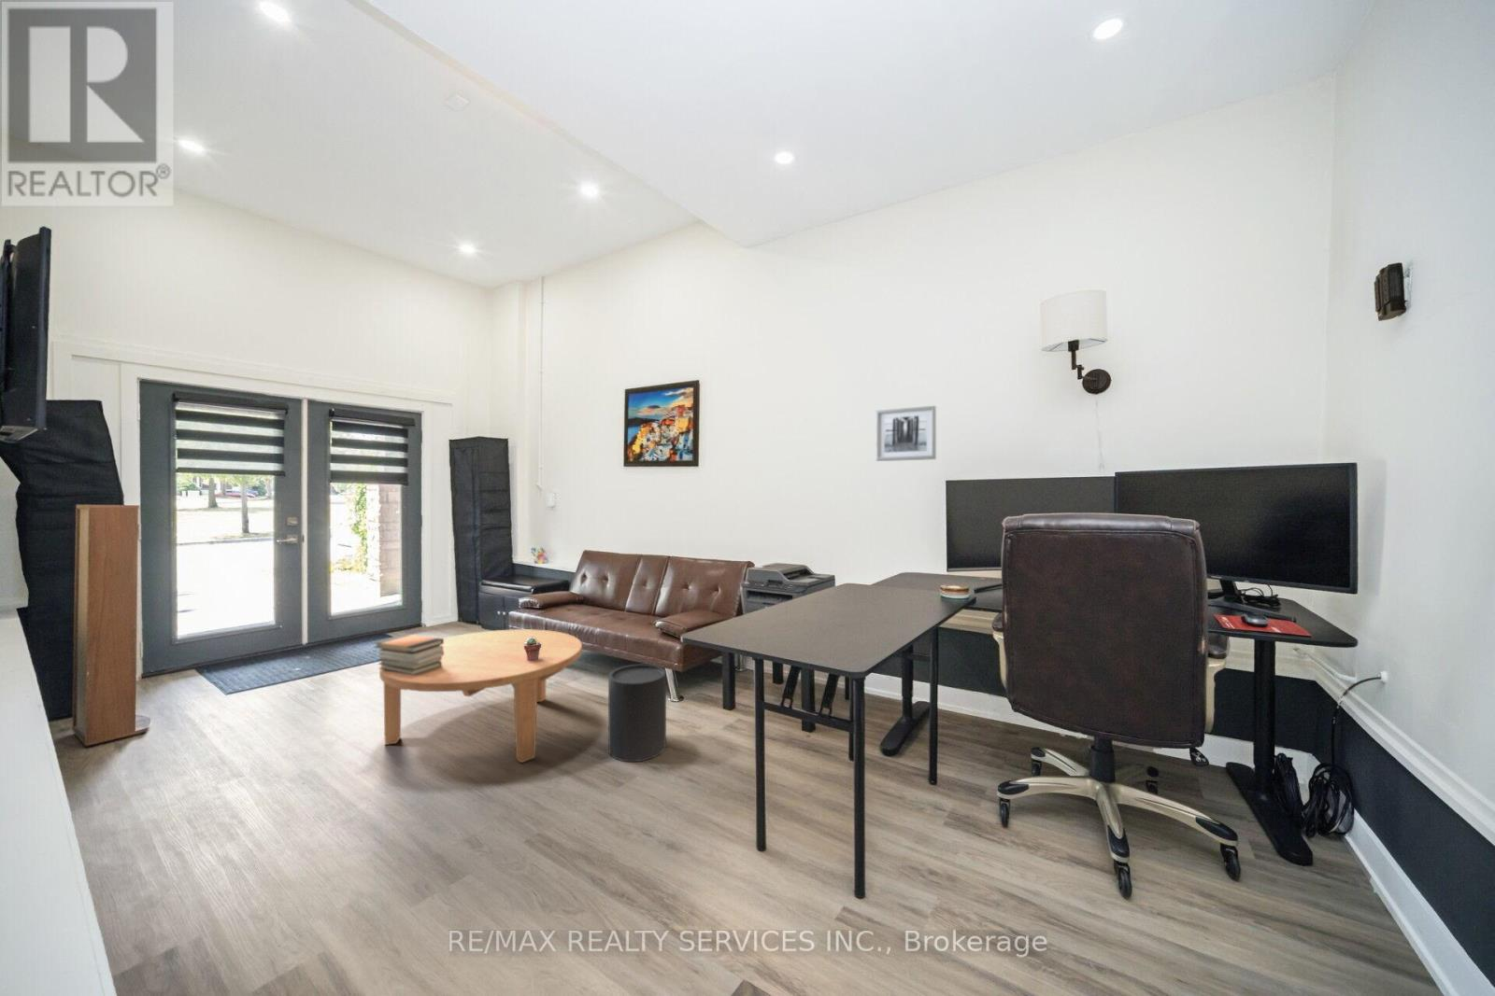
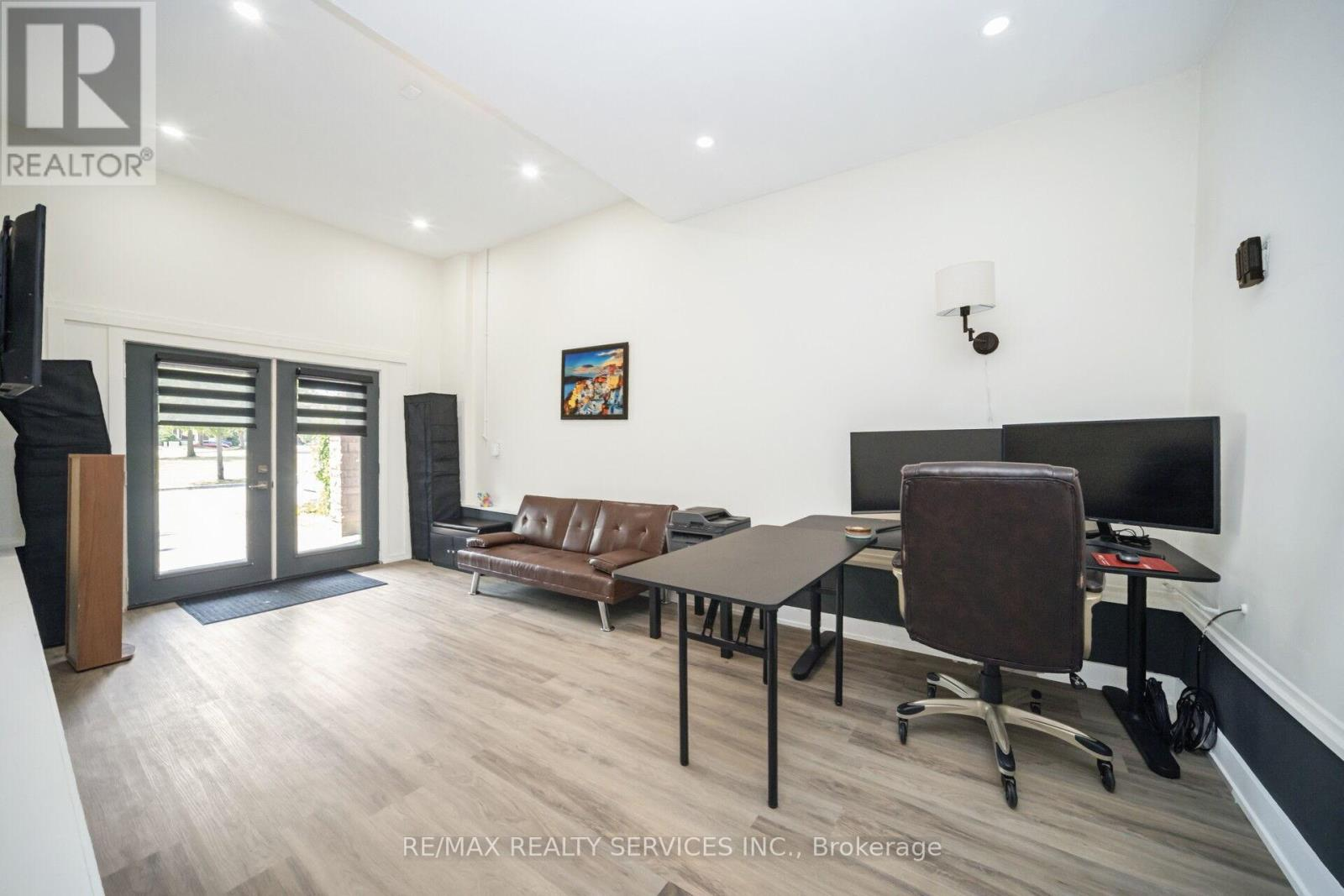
- trash can (637, 710)
- book stack (409, 654)
- wall art (904, 434)
- potted succulent (532, 648)
- coffee table (487, 687)
